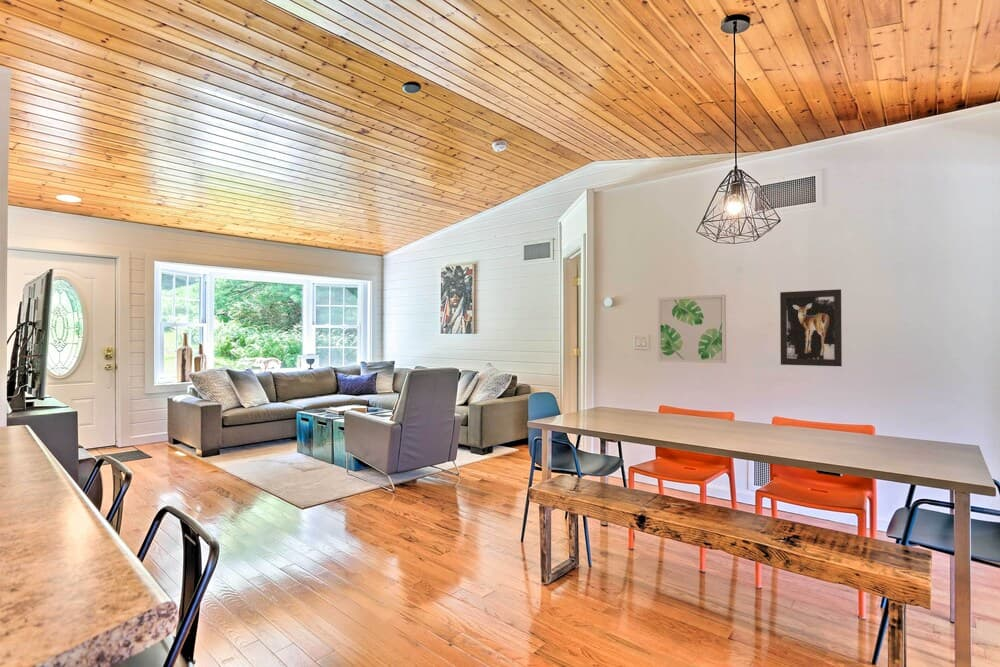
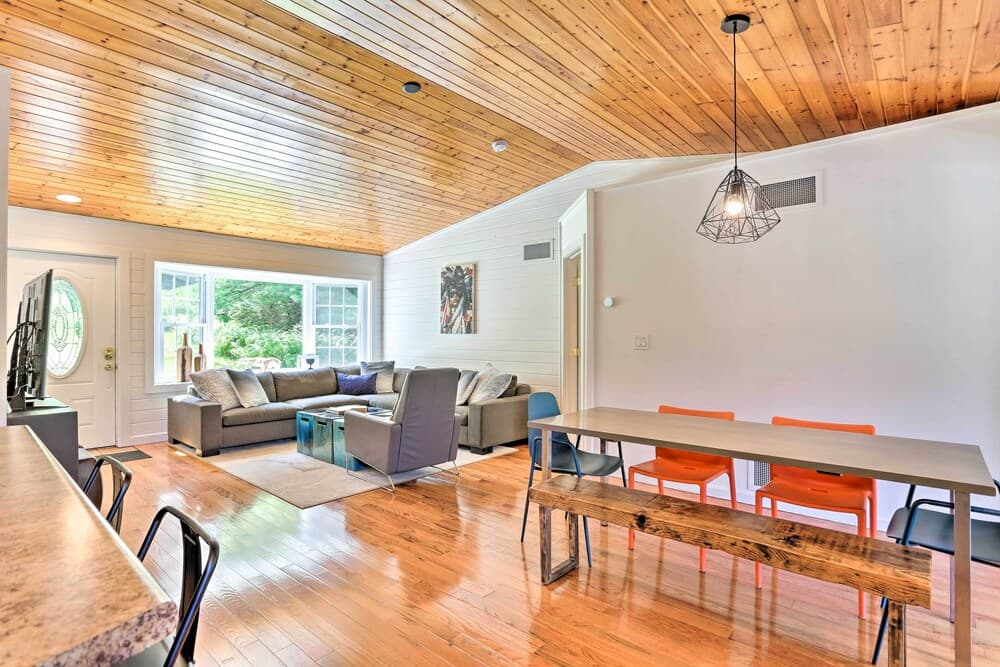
- wall art (690, 329)
- wall art (810, 328)
